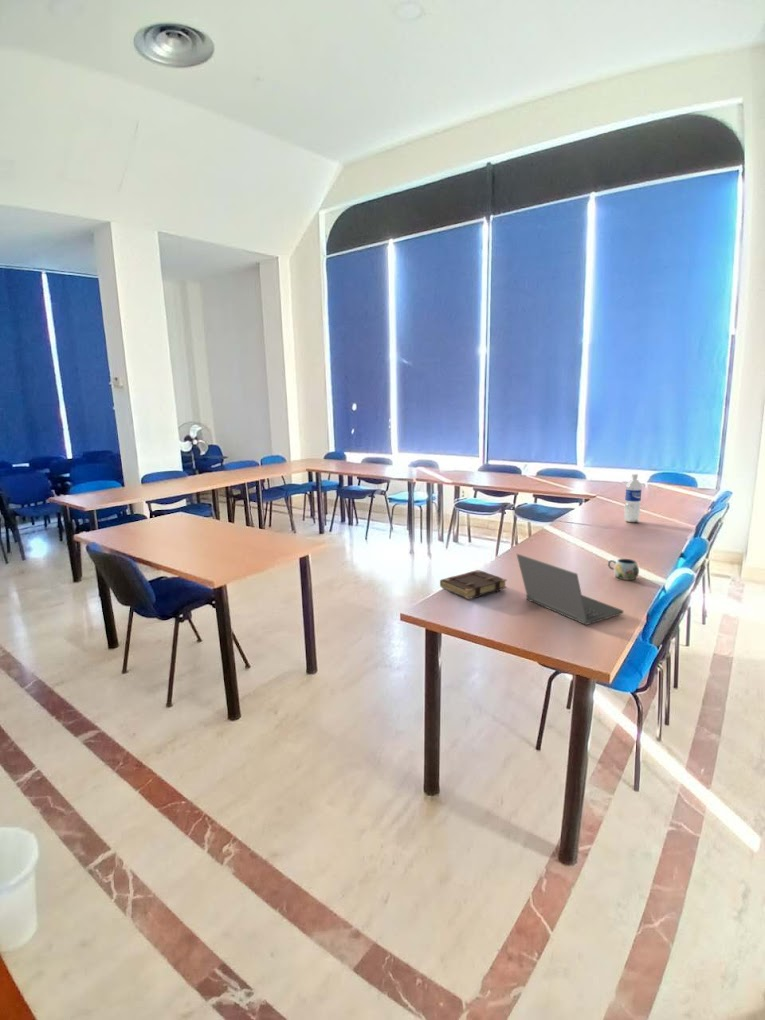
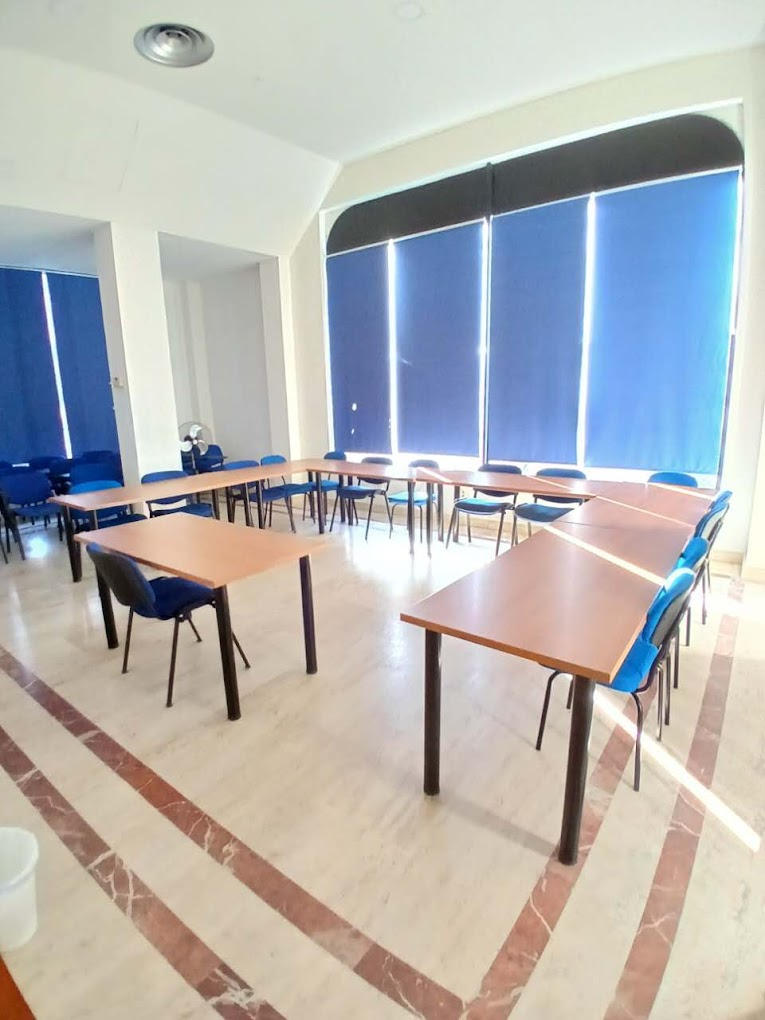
- book (473, 583)
- mug (623, 568)
- laptop computer (568, 583)
- water bottle (633, 497)
